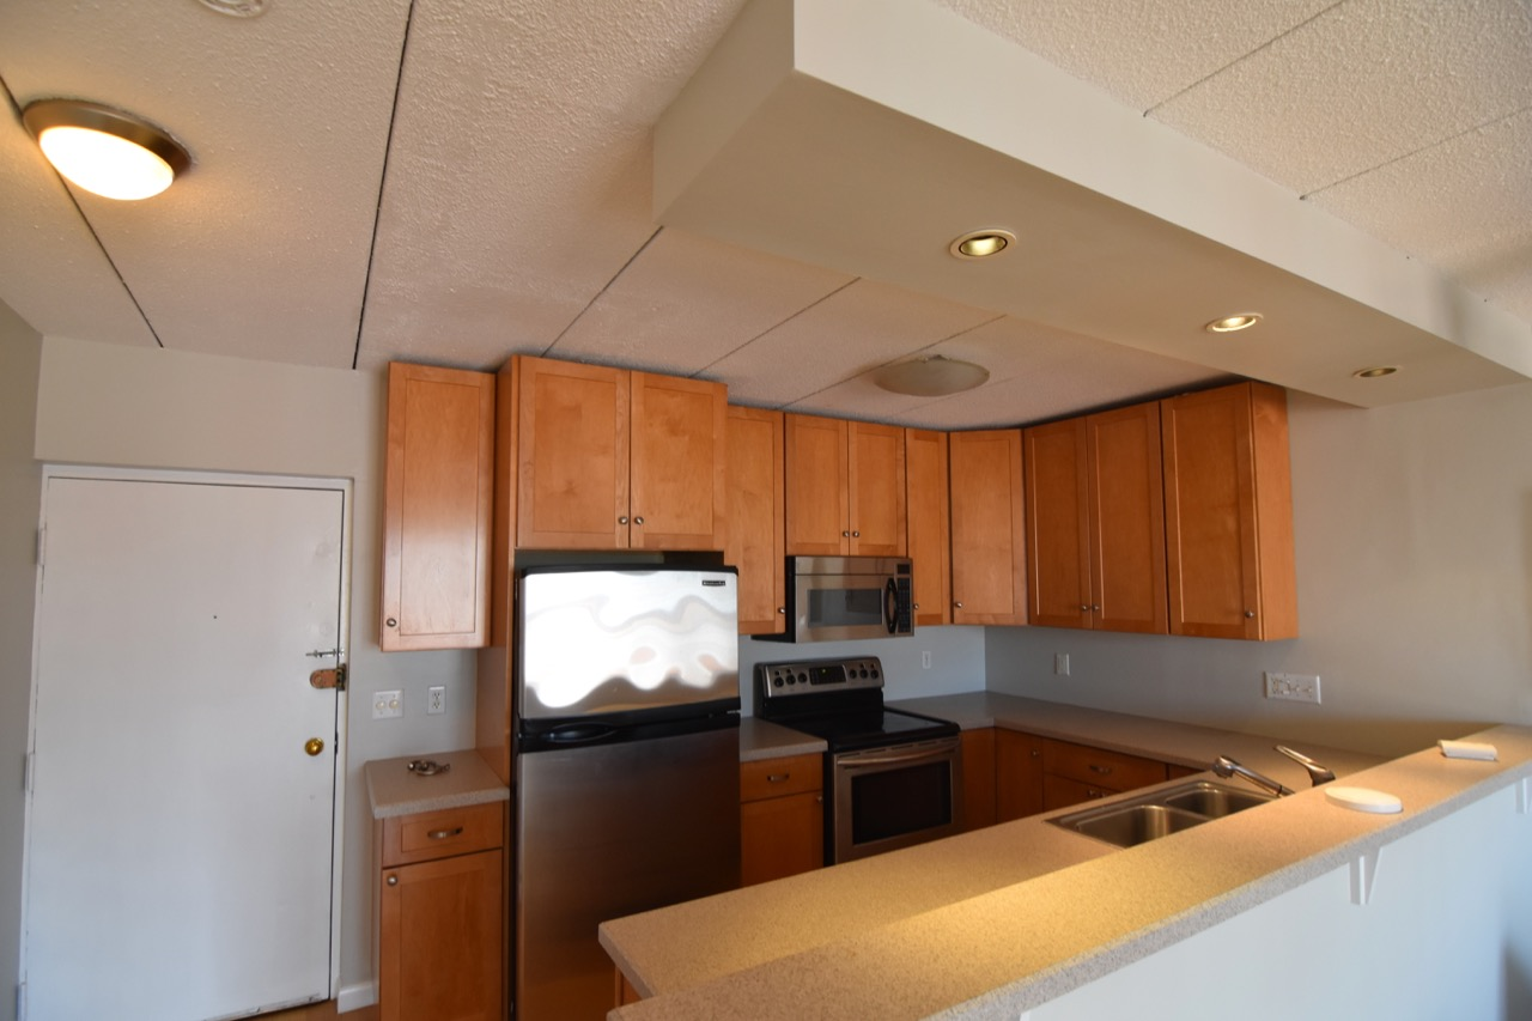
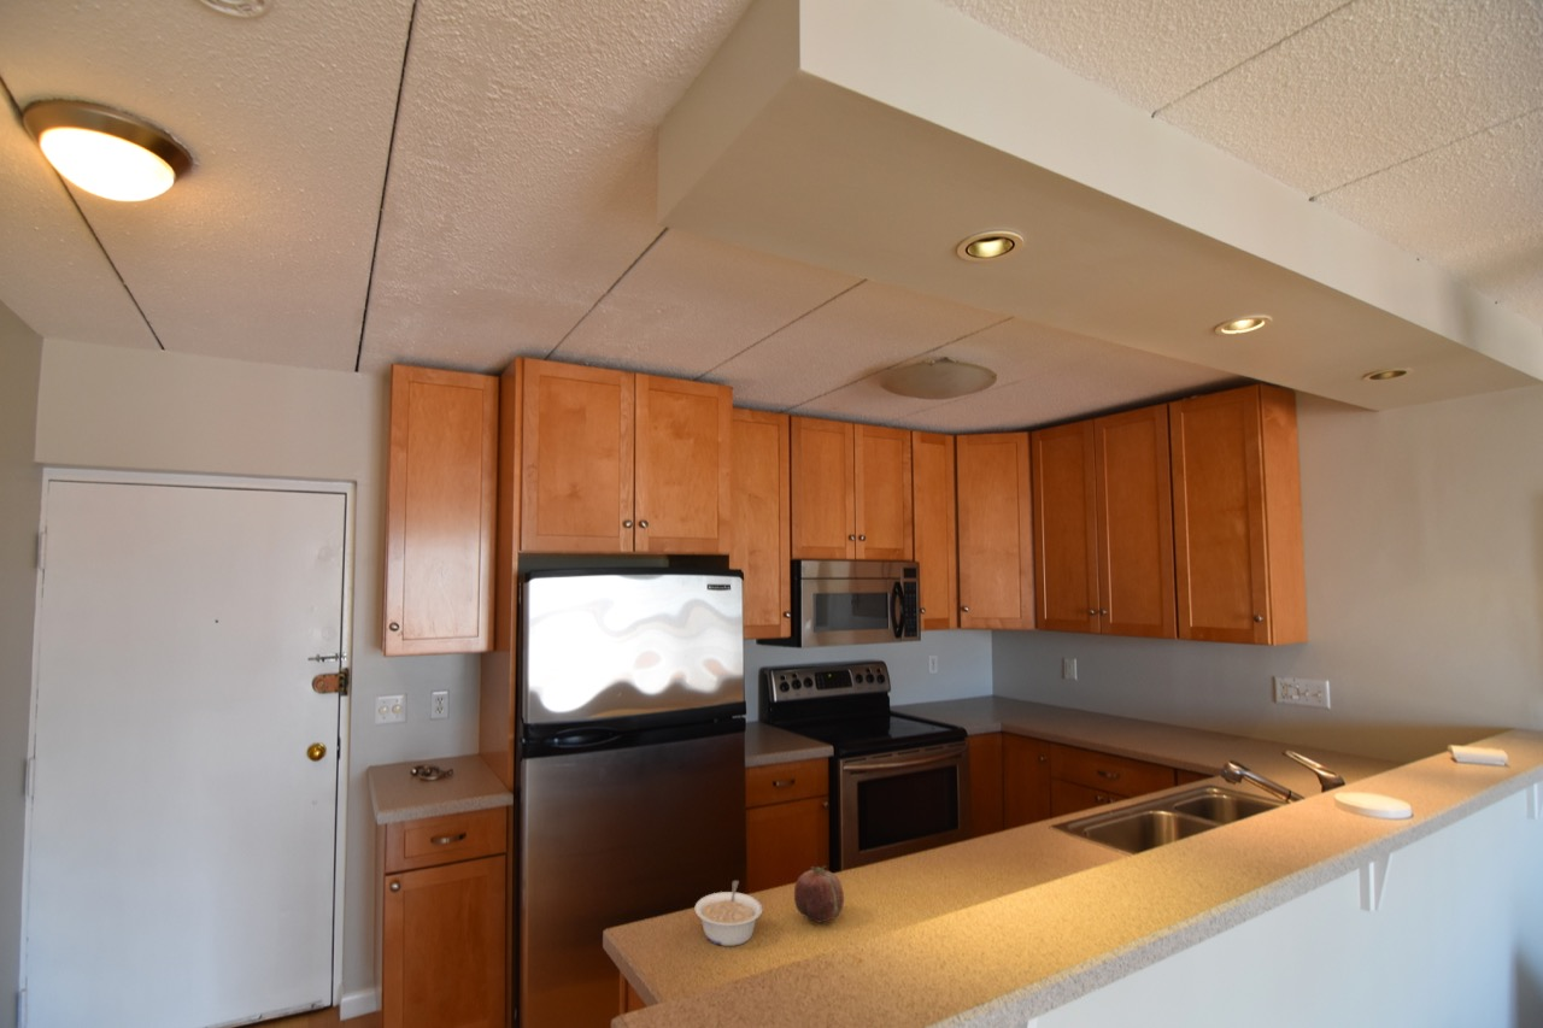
+ legume (727, 916)
+ fruit (819, 892)
